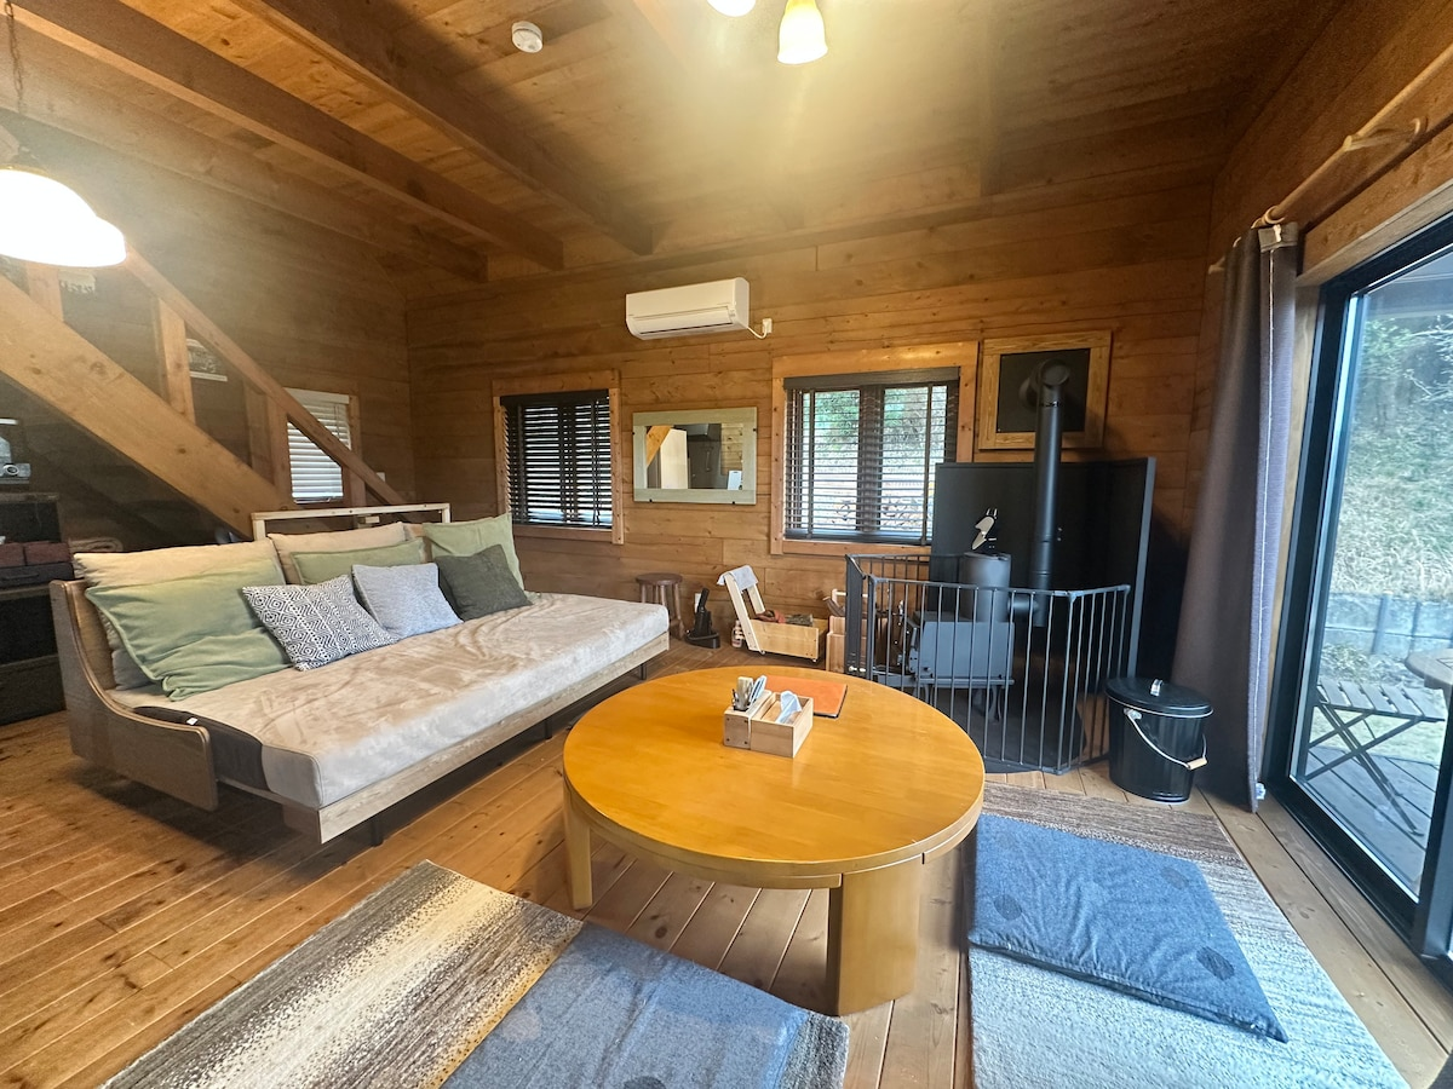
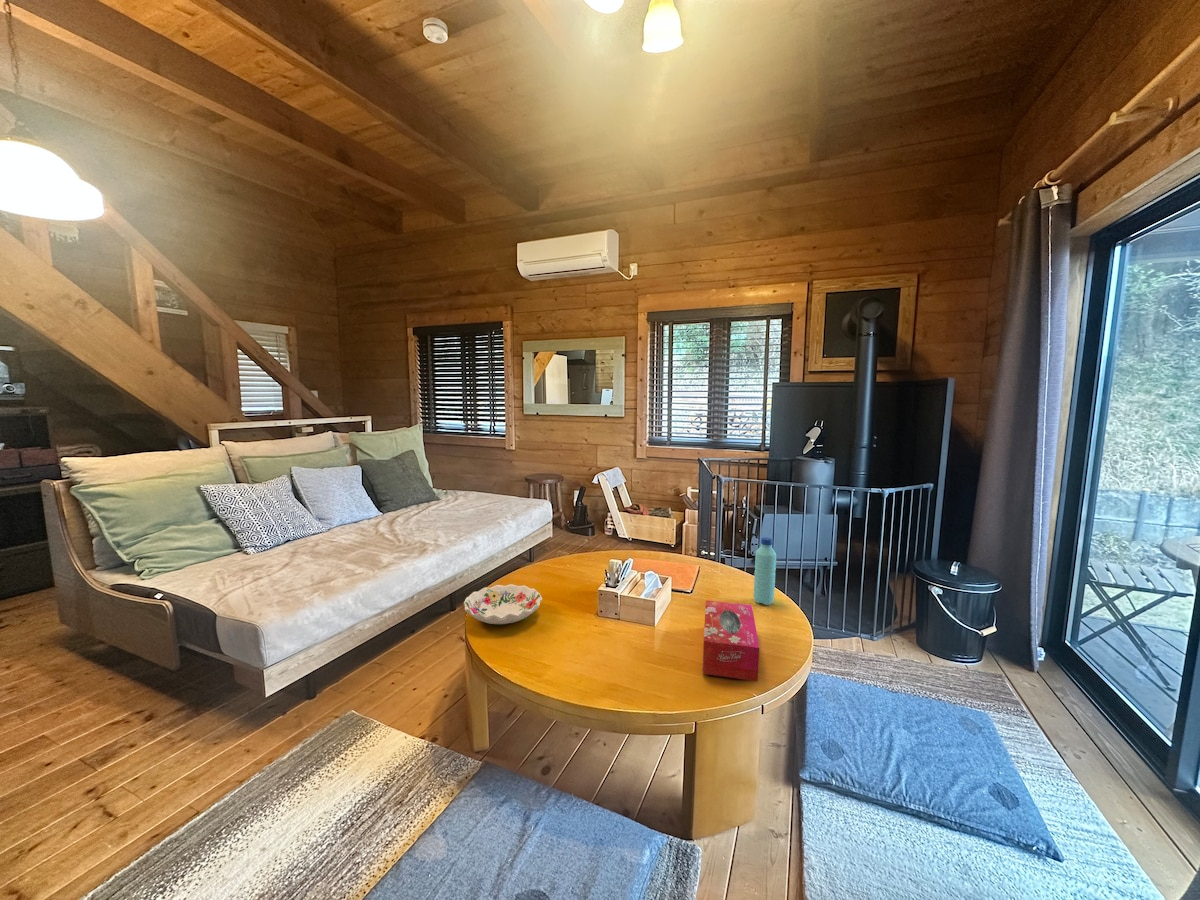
+ tissue box (729, 636)
+ decorative bowl (503, 606)
+ water bottle (765, 570)
